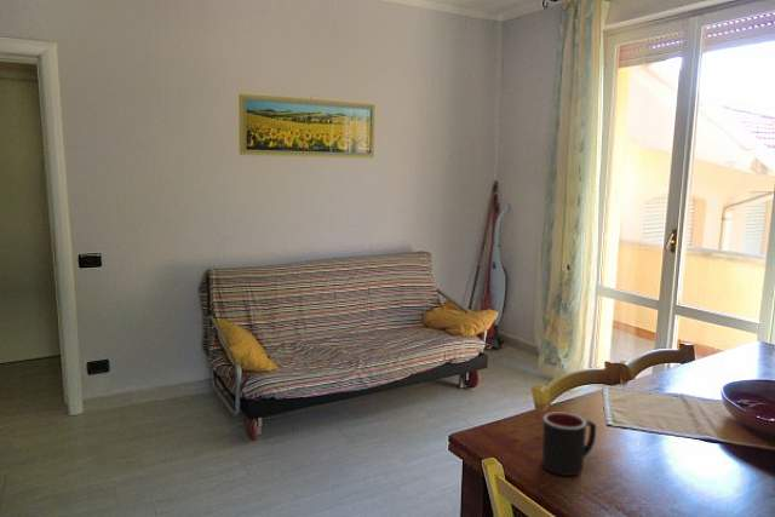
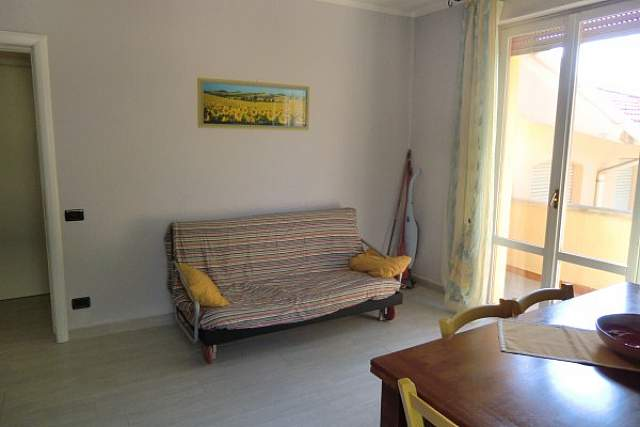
- mug (569, 442)
